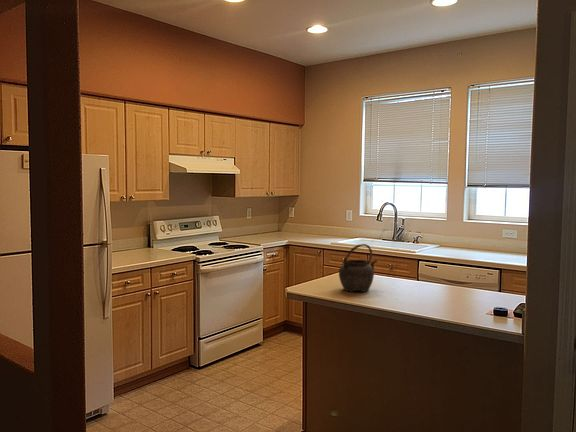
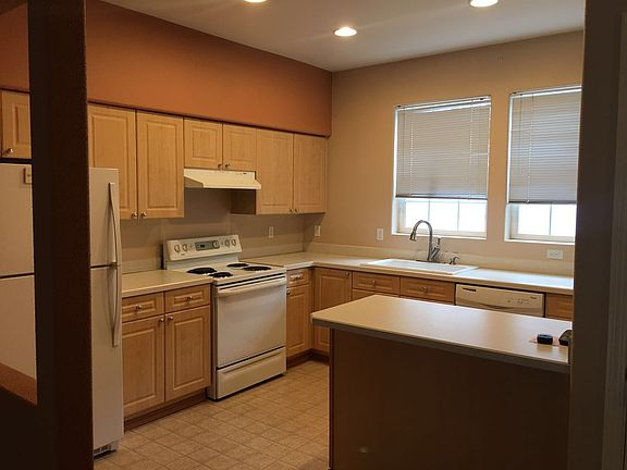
- kettle (360, 266)
